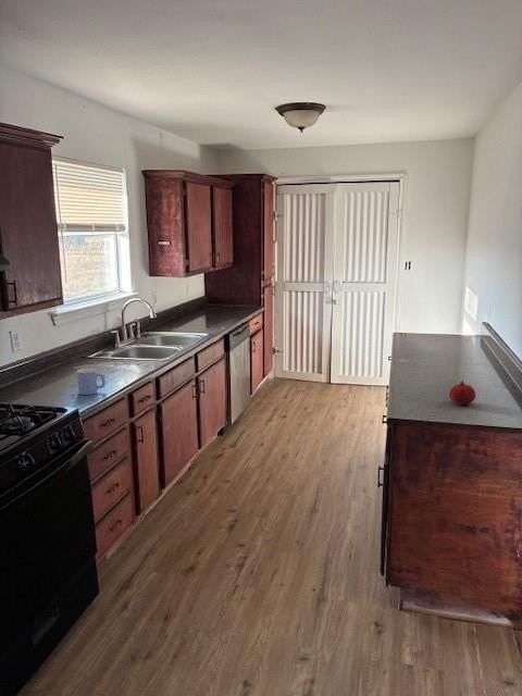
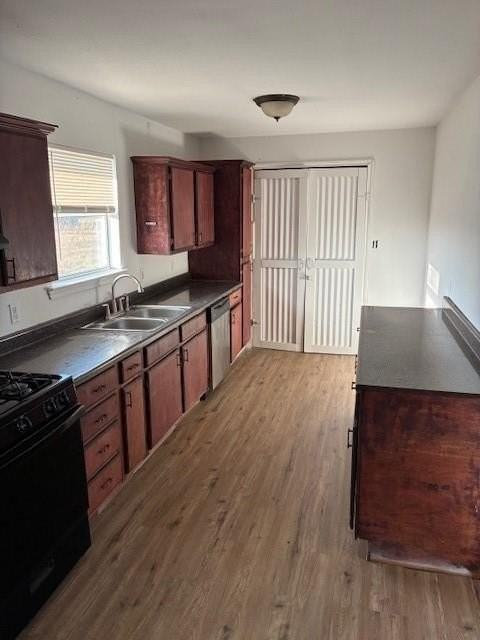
- mug (90, 381)
- fruit (462, 391)
